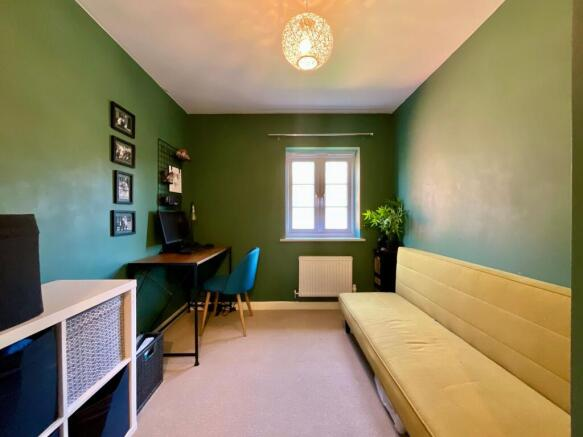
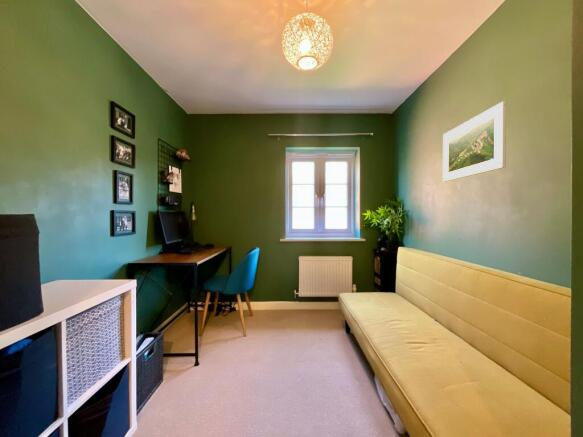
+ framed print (469, 148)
